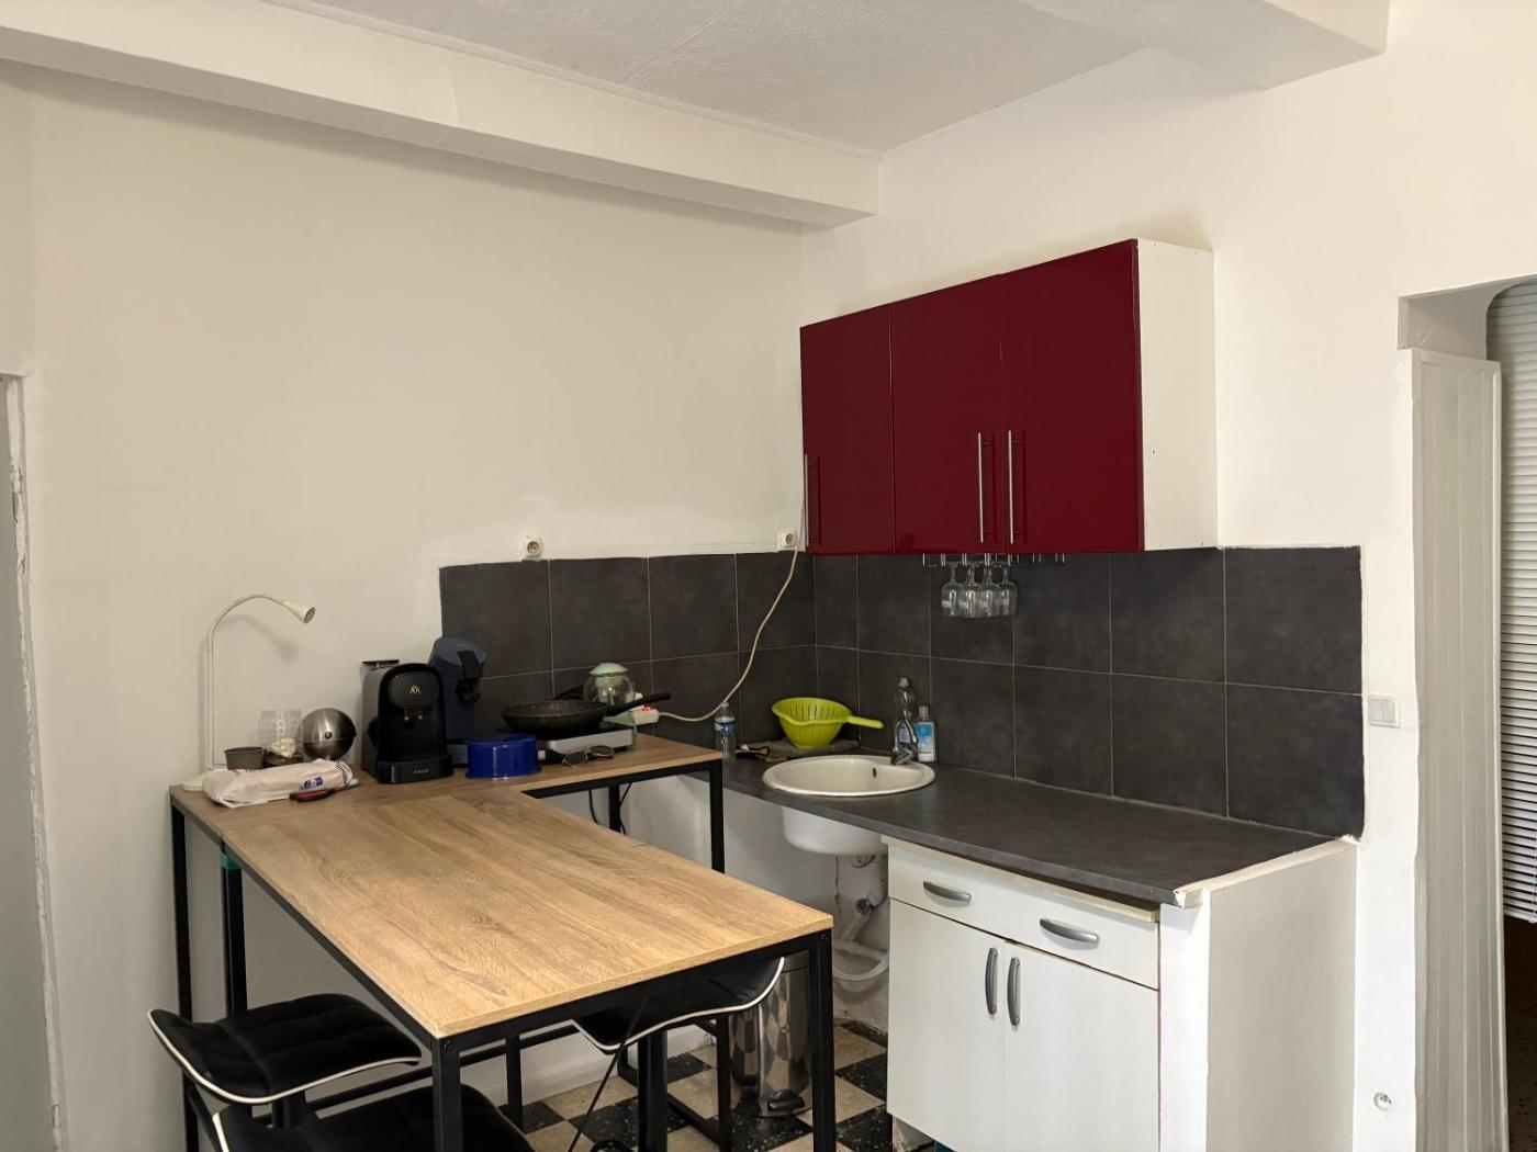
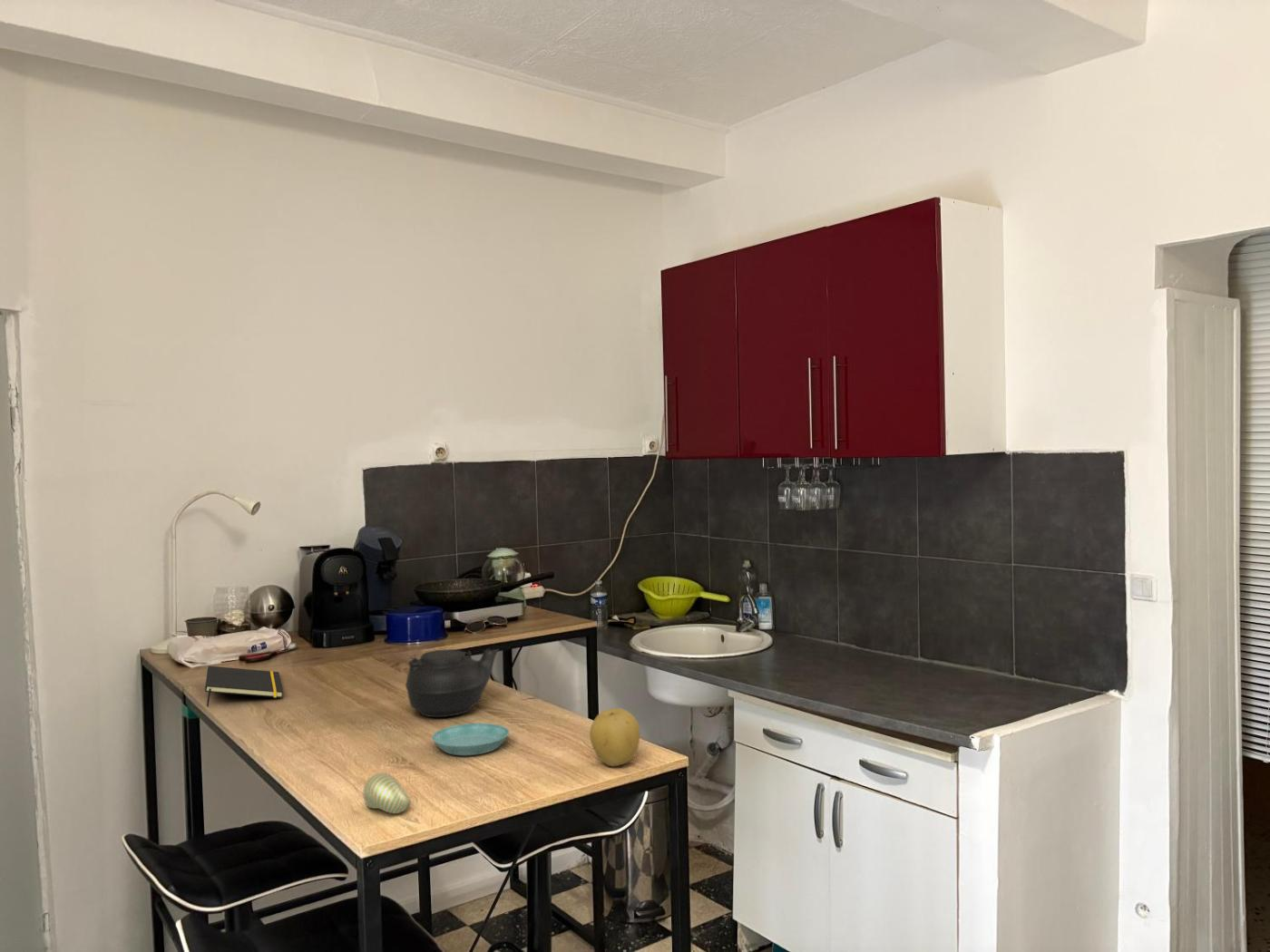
+ saucer (471, 740)
+ notepad (244, 681)
+ decorative egg (386, 790)
+ teapot (453, 681)
+ fruit (614, 736)
